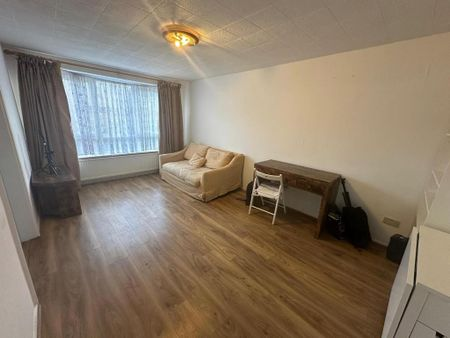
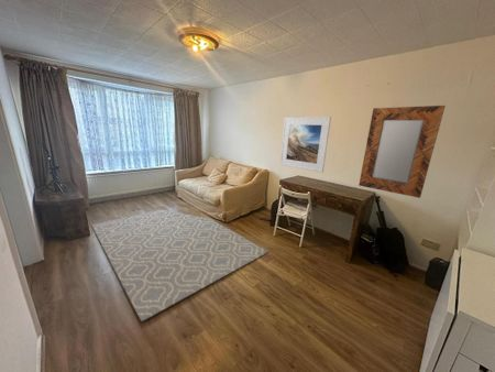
+ rug (173, 237)
+ home mirror (396, 151)
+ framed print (302, 143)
